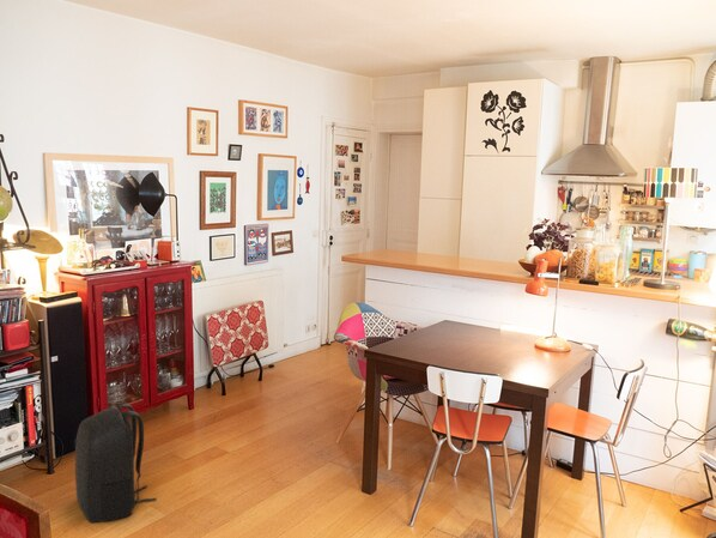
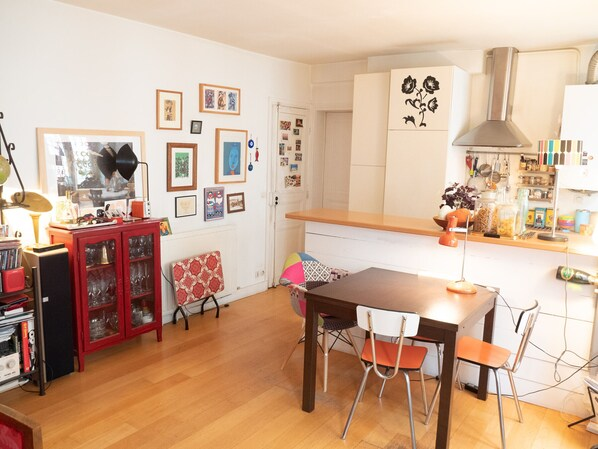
- backpack (115, 454)
